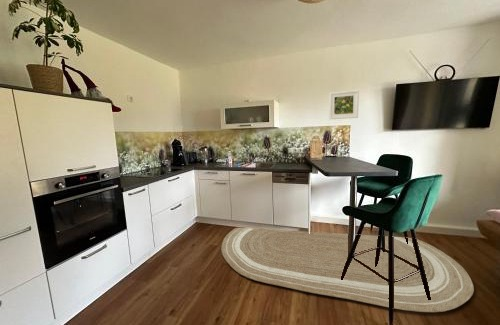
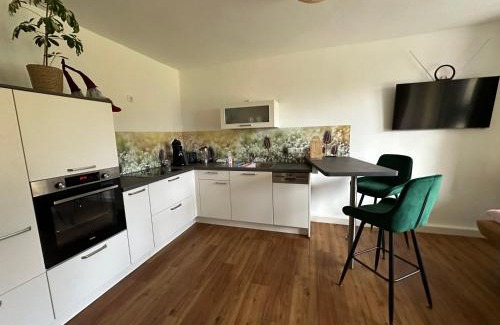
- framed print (343, 105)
- rug (324, 246)
